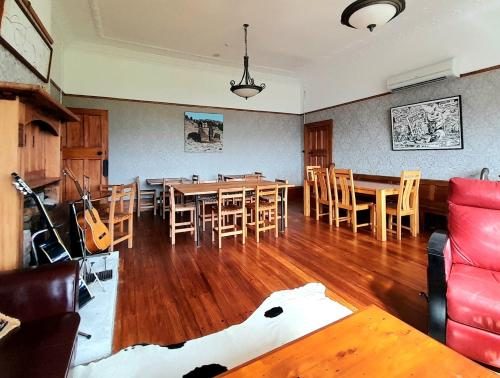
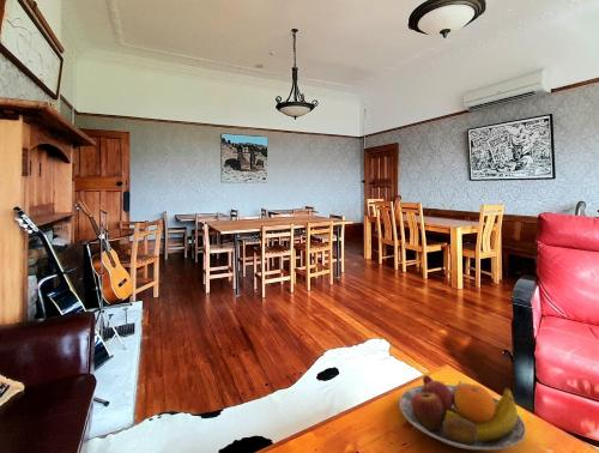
+ fruit bowl (458, 406)
